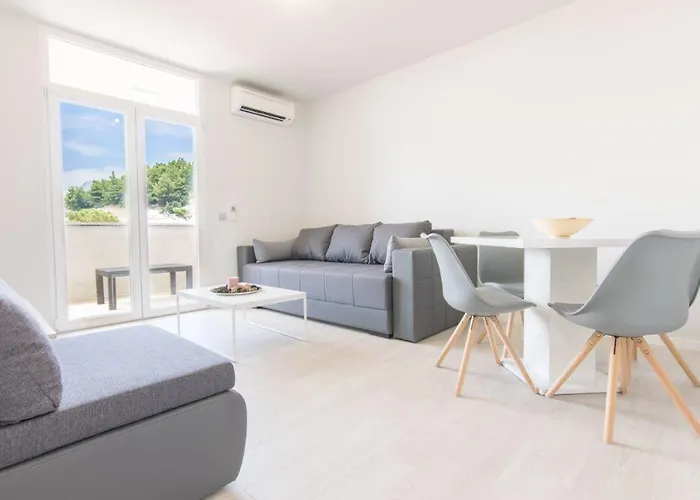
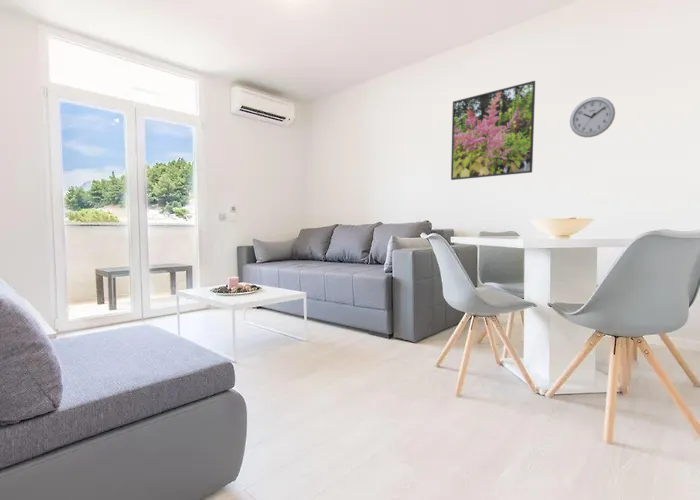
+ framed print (489, 134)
+ wall clock (591, 117)
